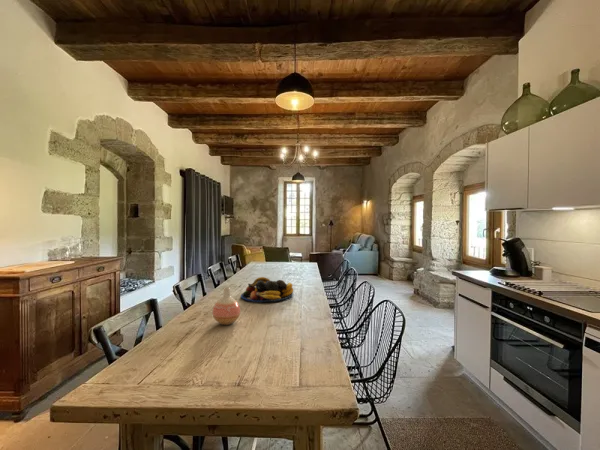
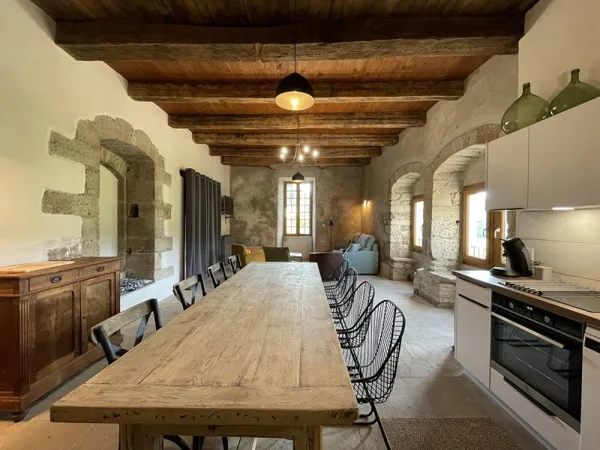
- vase (226, 305)
- fruit bowl (266, 286)
